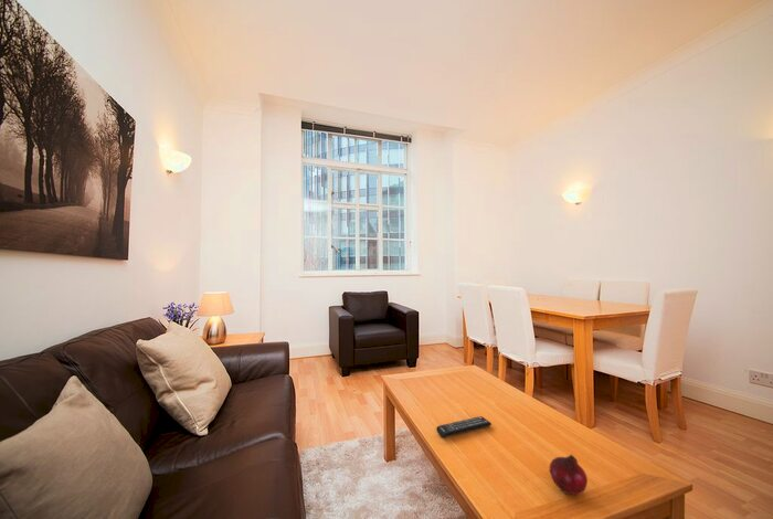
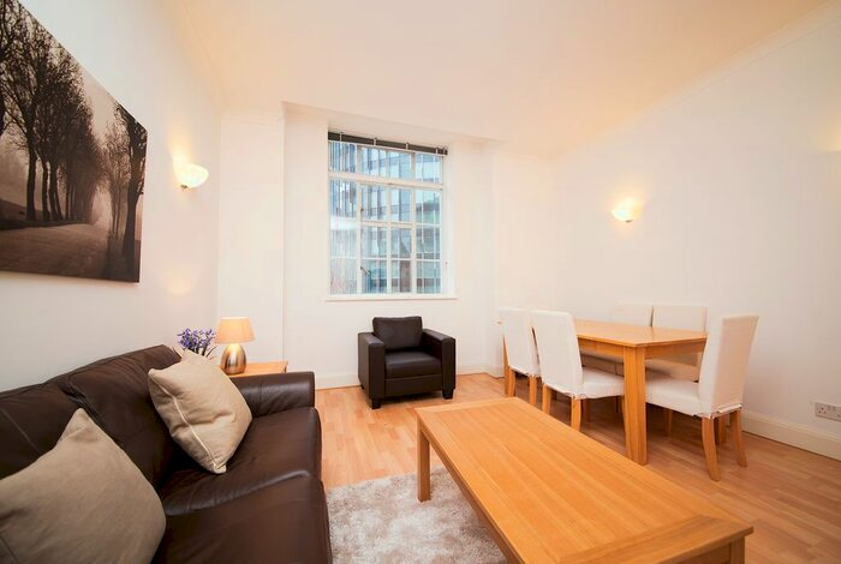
- remote control (464, 426)
- fruit (568, 473)
